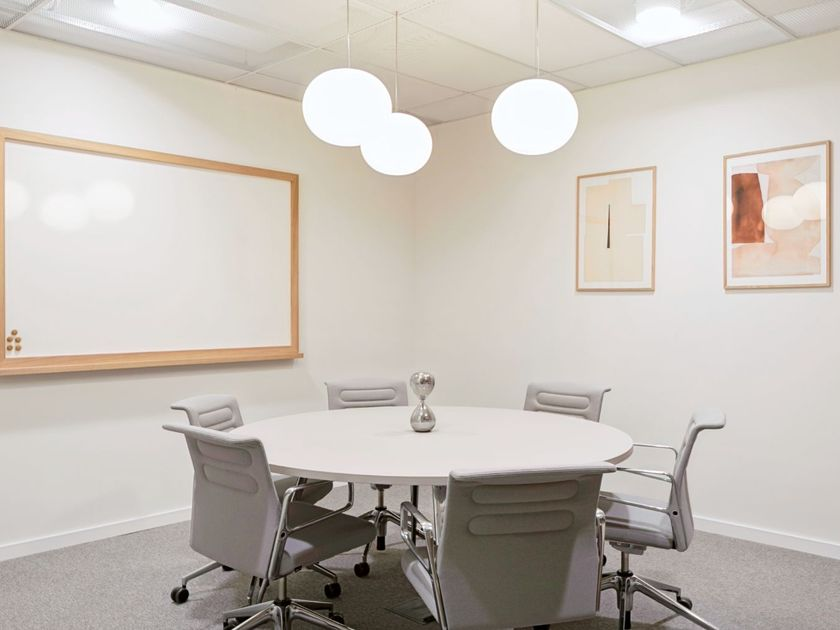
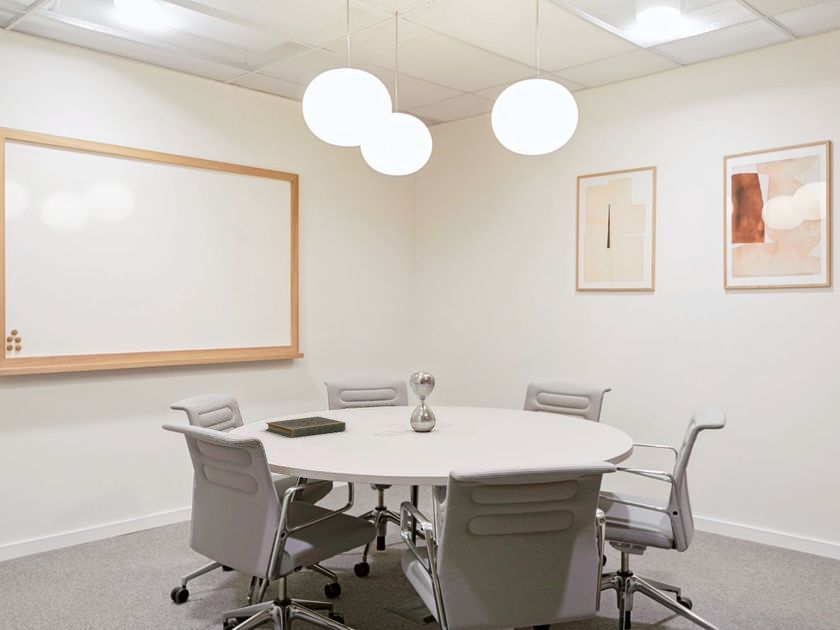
+ book (305, 426)
